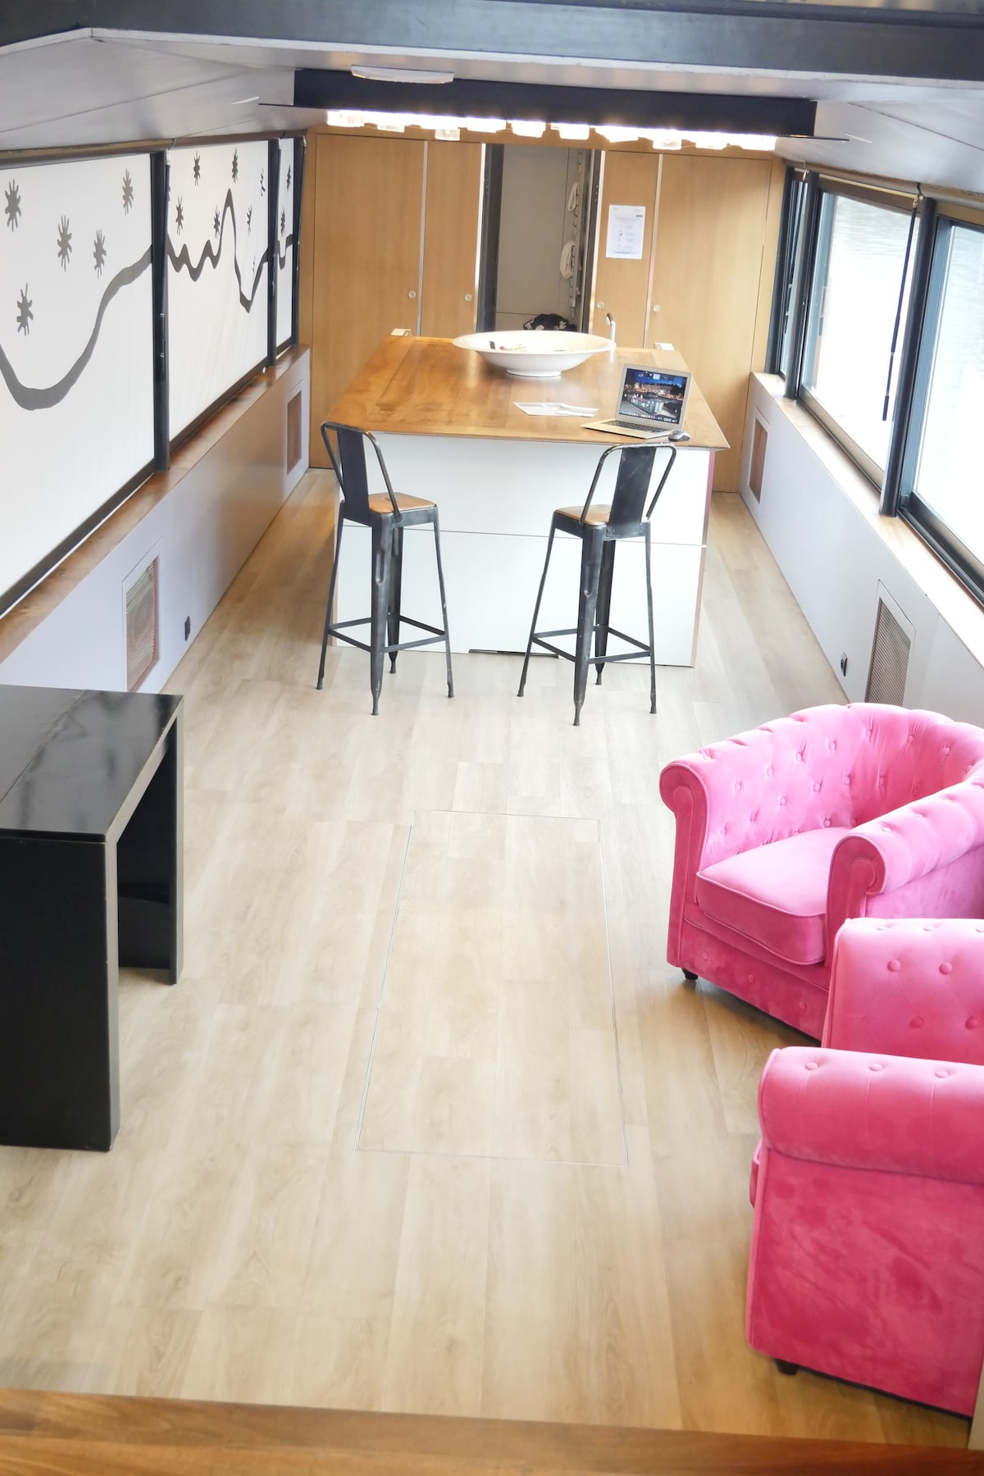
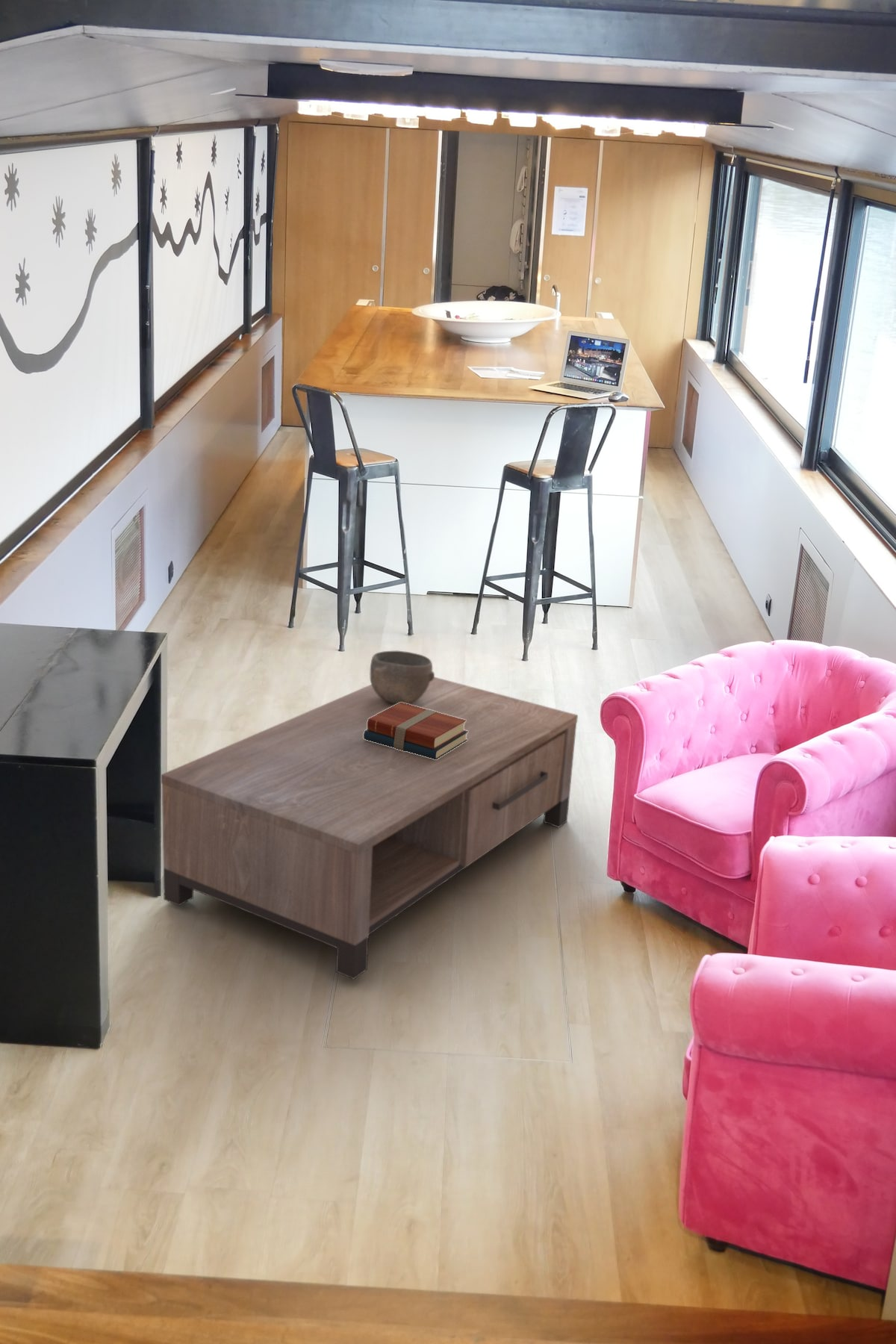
+ bowl (401, 678)
+ books (416, 729)
+ coffee table (384, 801)
